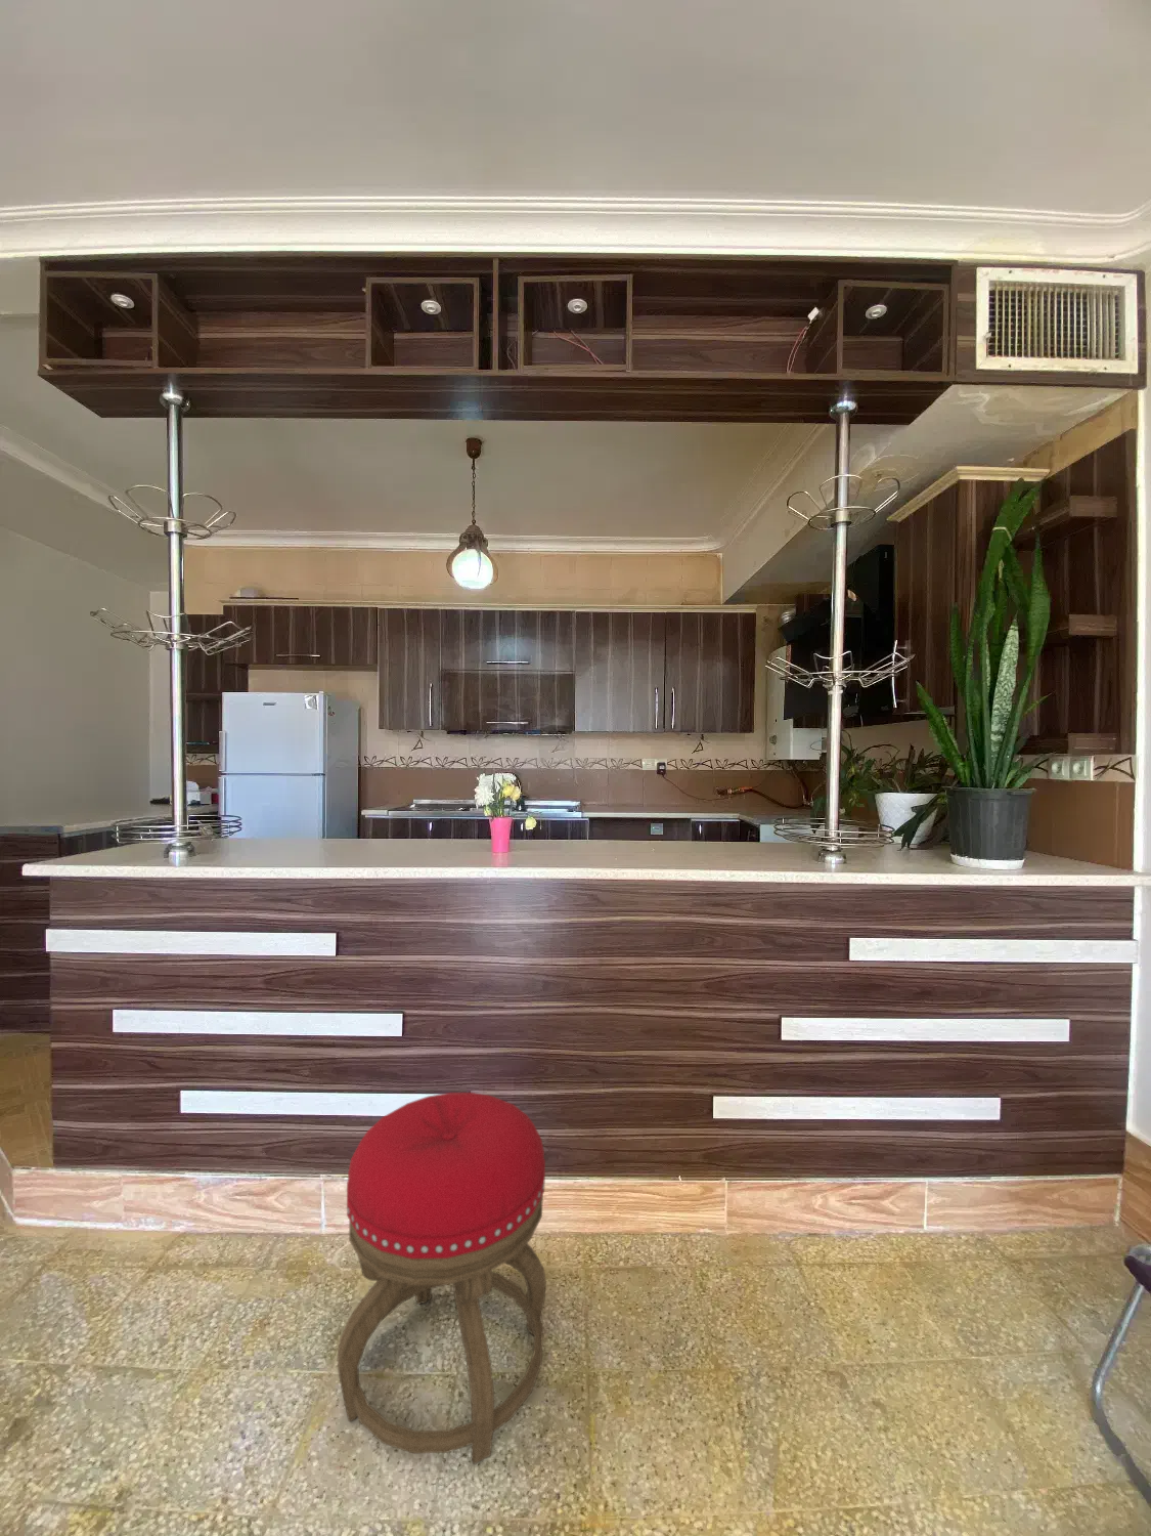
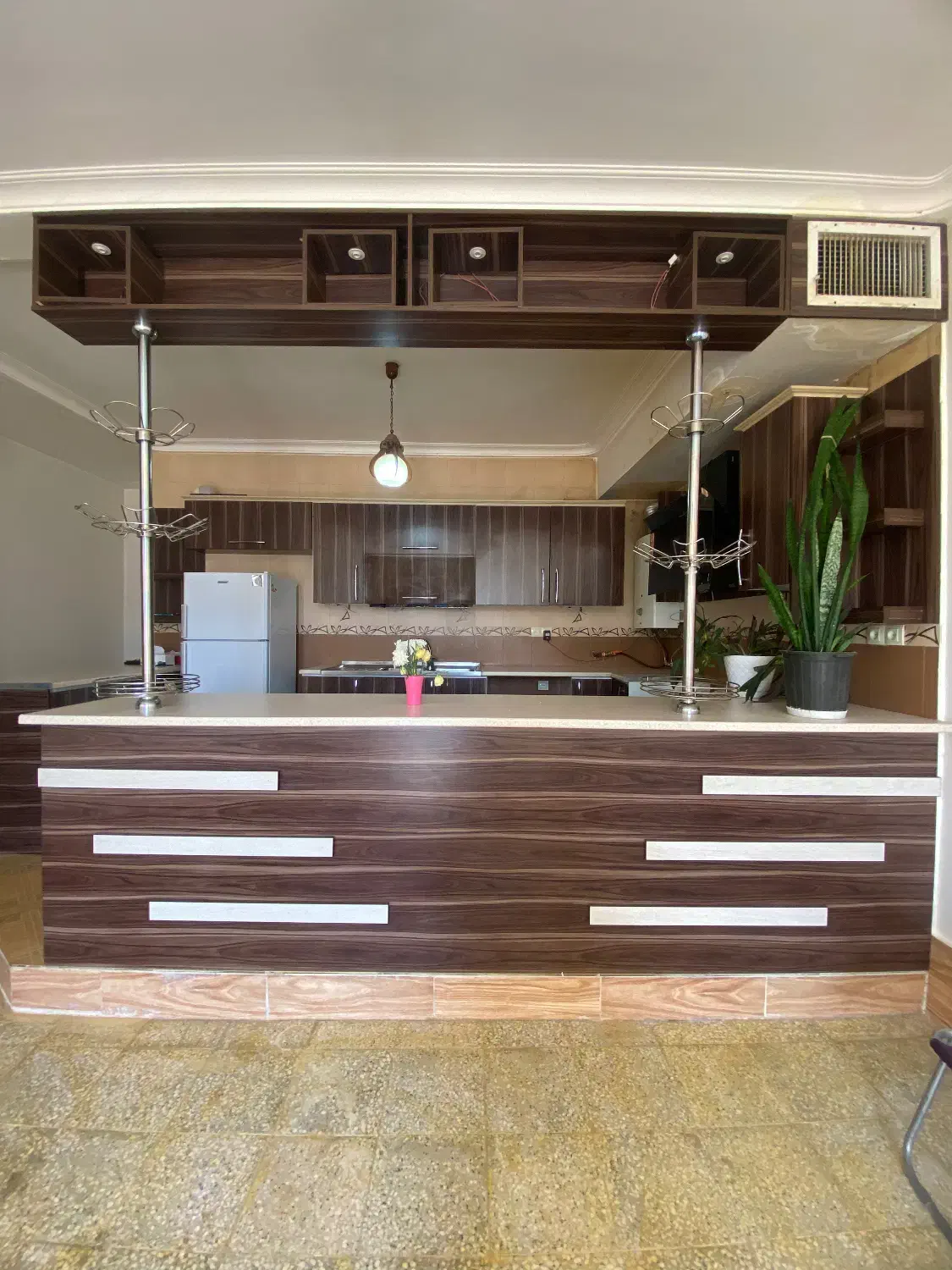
- stool (449, 1247)
